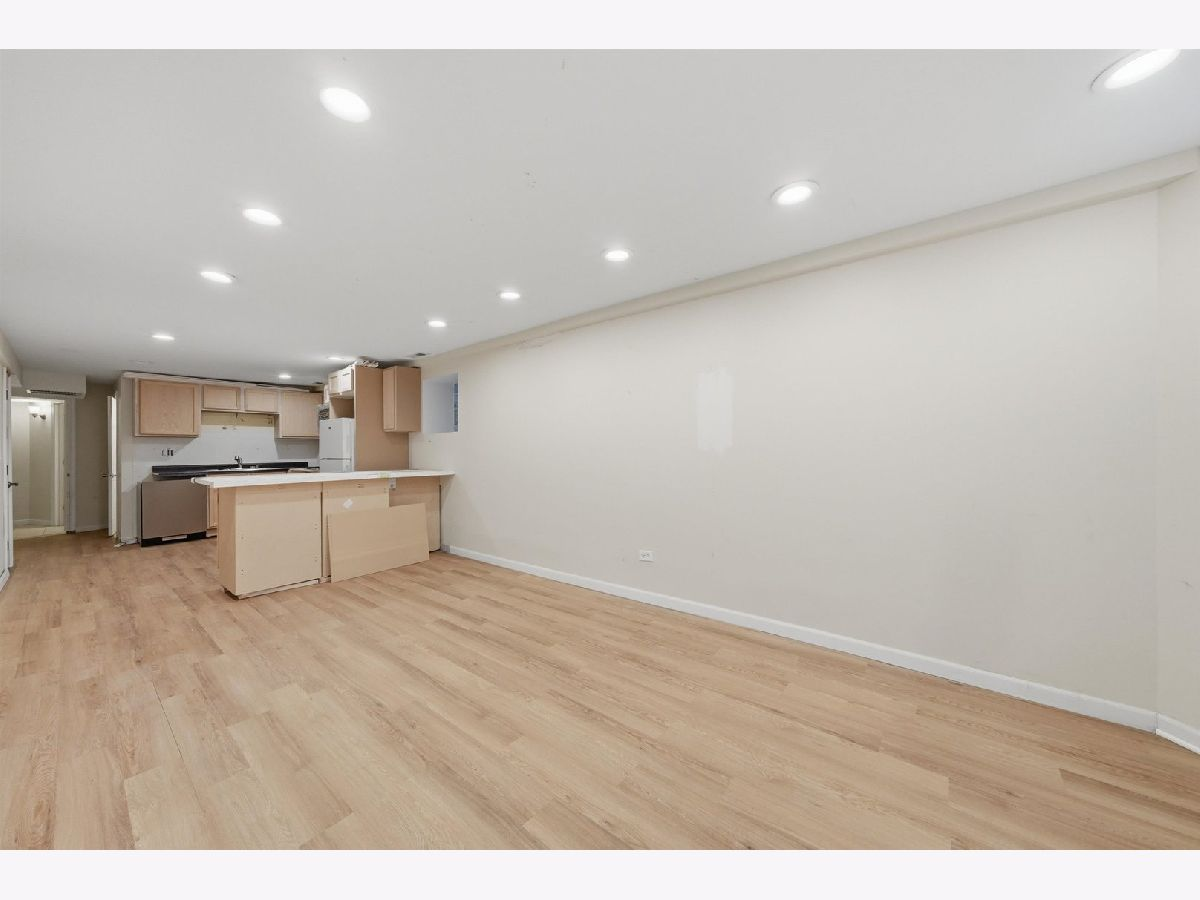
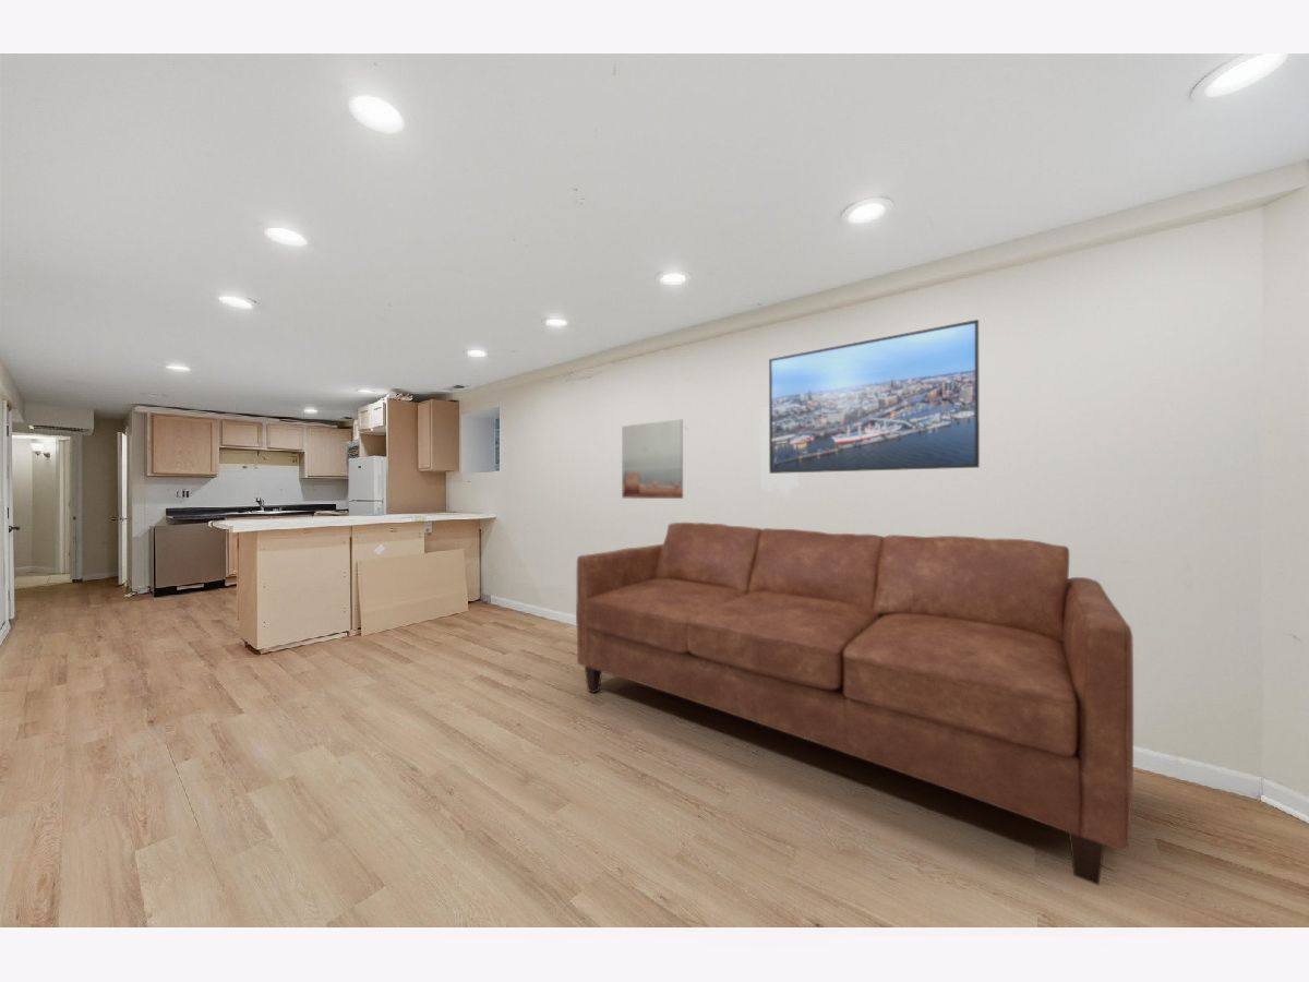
+ sofa (793, 627)
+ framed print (861, 406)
+ wall art (651, 460)
